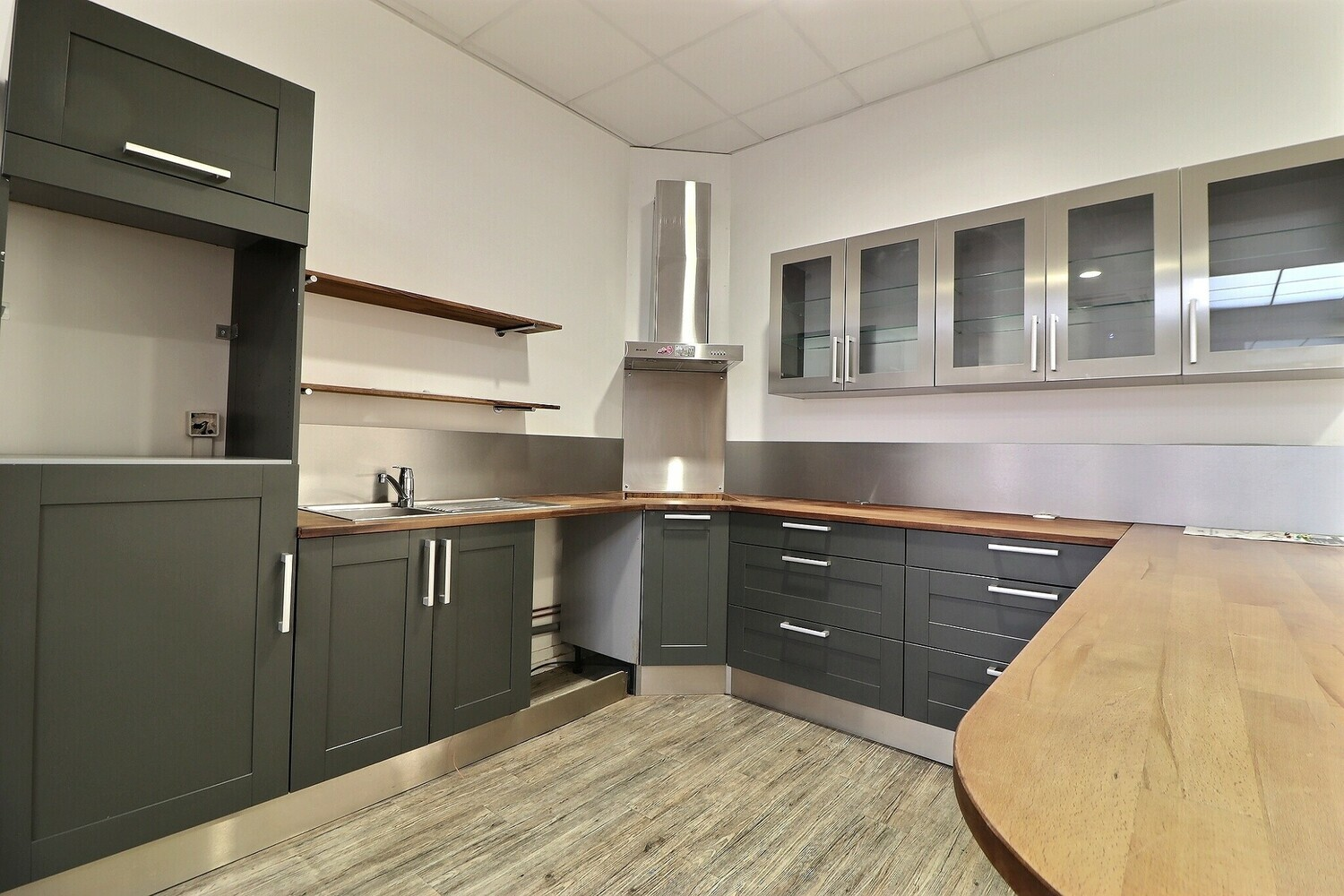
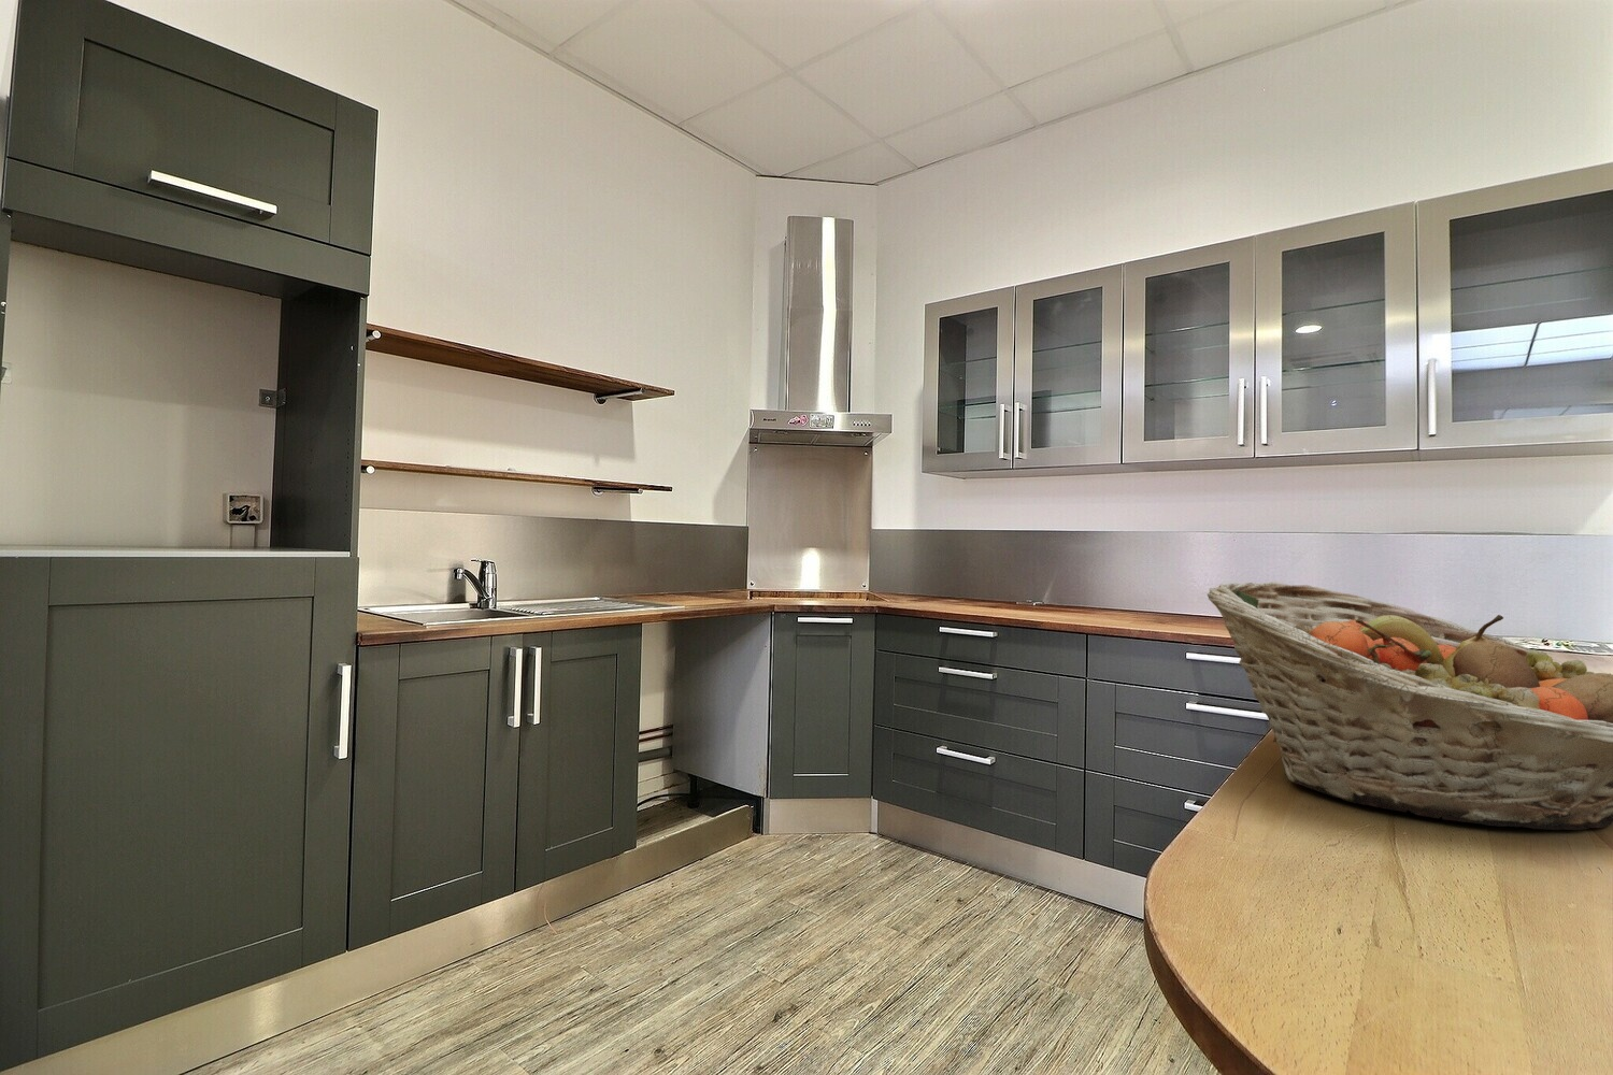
+ fruit basket (1419, 683)
